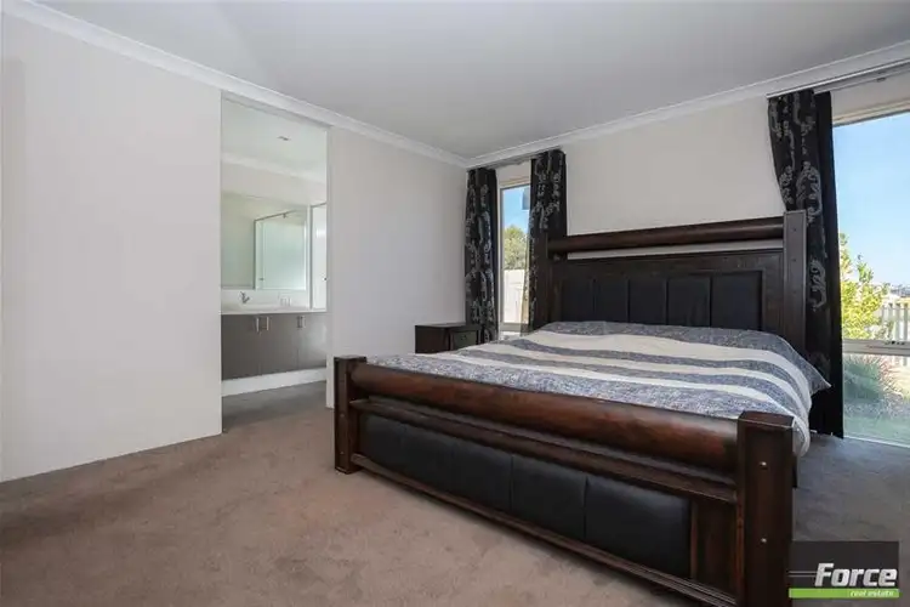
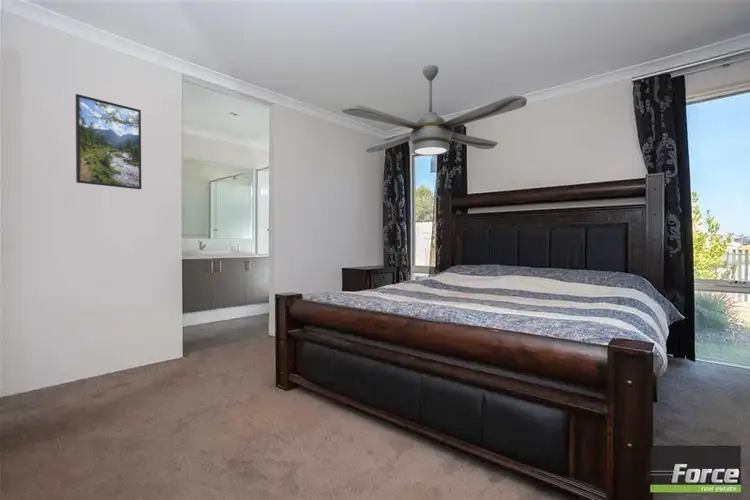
+ ceiling fan (430, 110)
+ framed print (110, 144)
